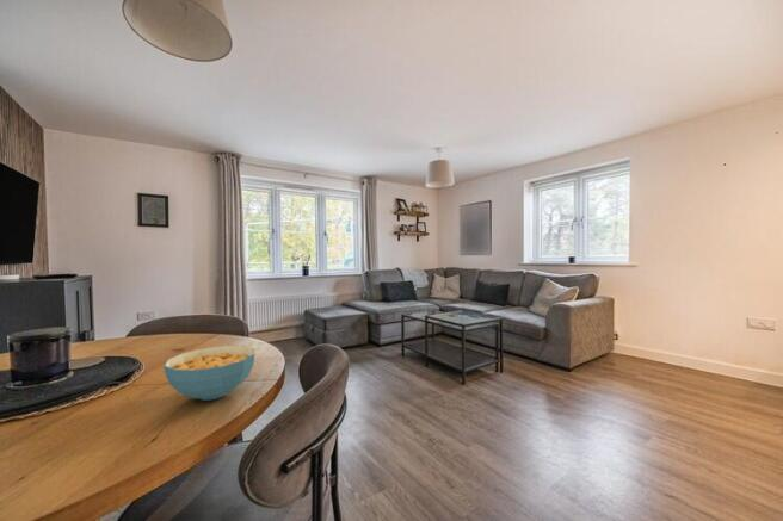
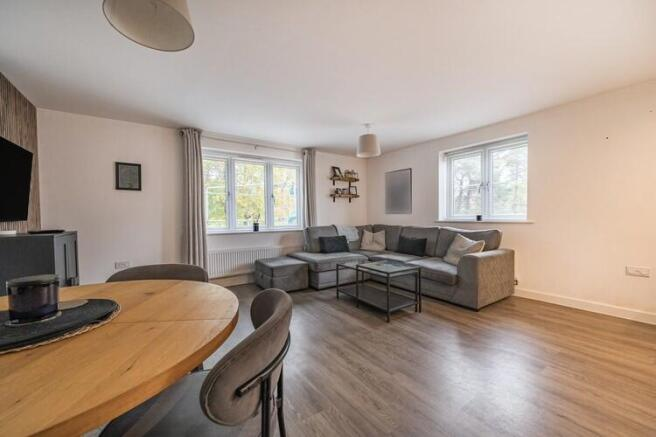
- cereal bowl (212, 376)
